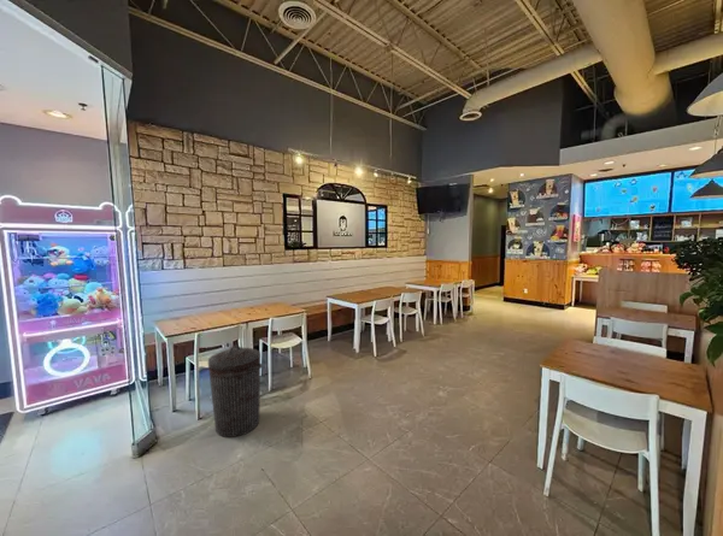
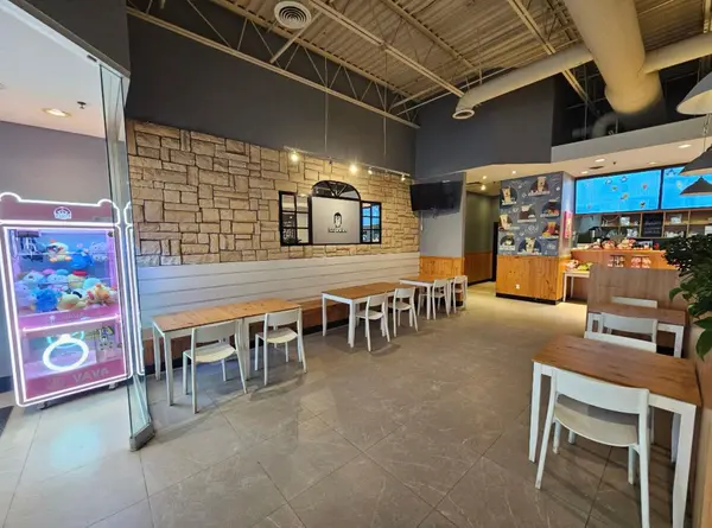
- trash can (236, 385)
